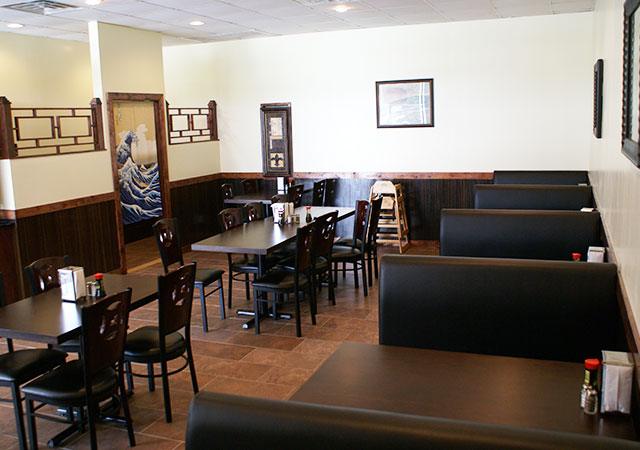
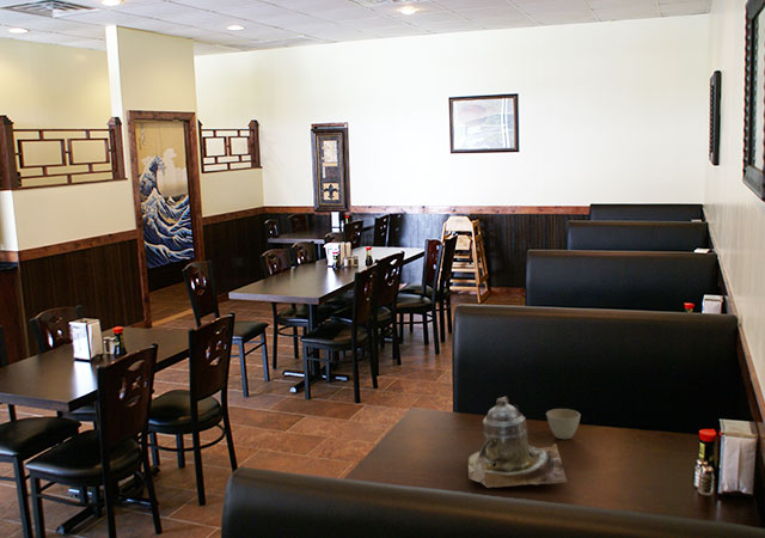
+ flower pot (563, 424)
+ teapot (513, 433)
